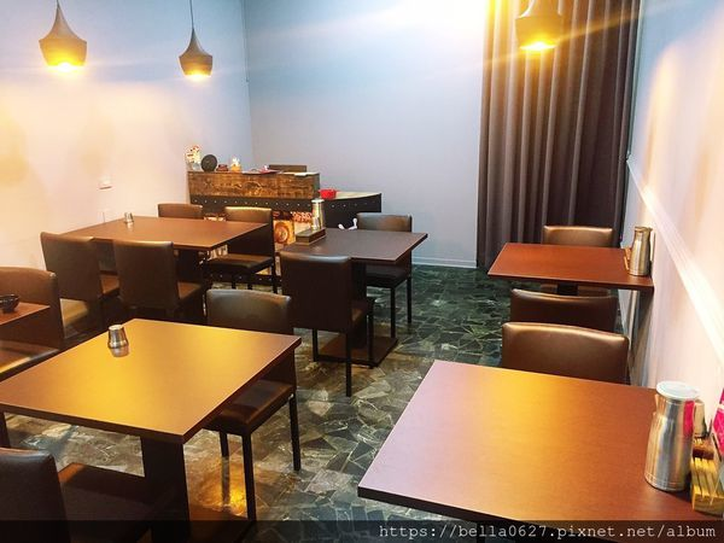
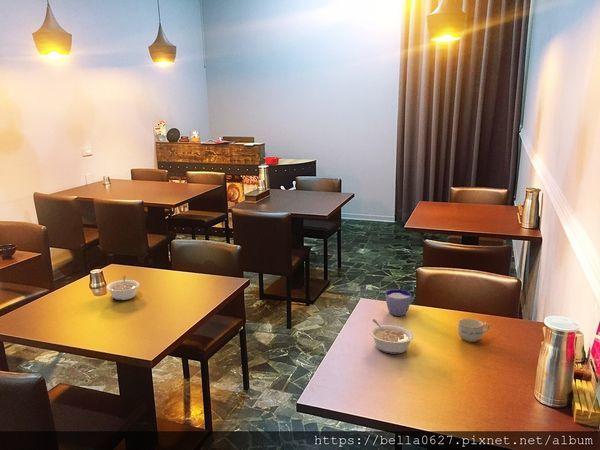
+ legume (122, 289)
+ legume (389, 338)
+ cup (474, 330)
+ cup (397, 301)
